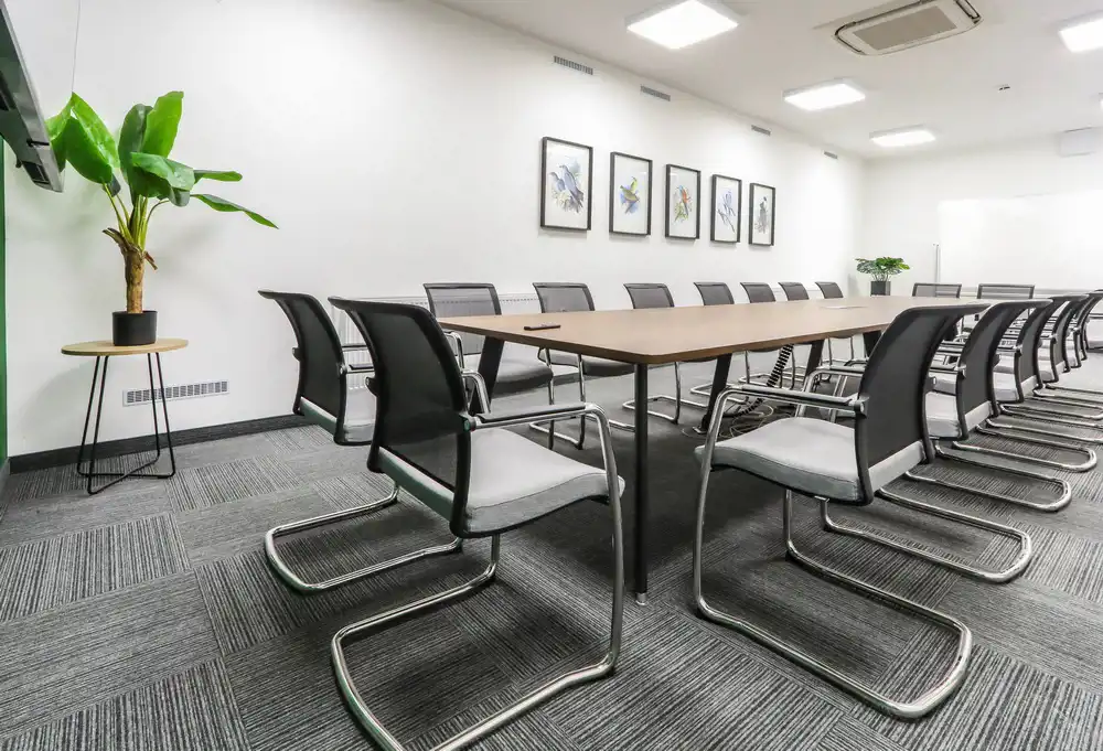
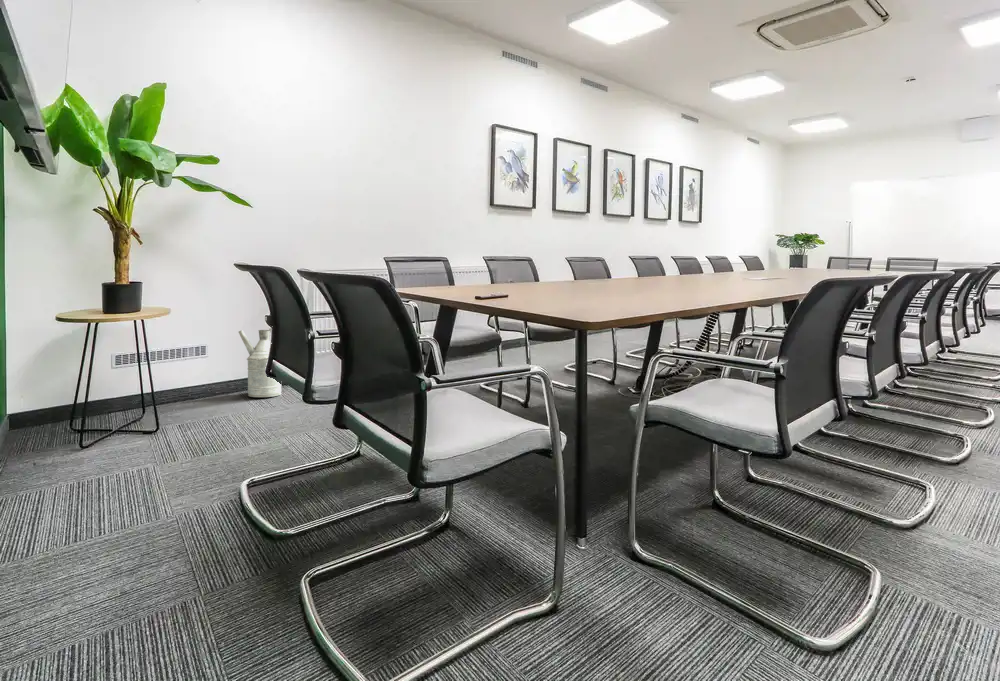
+ watering can (262, 360)
